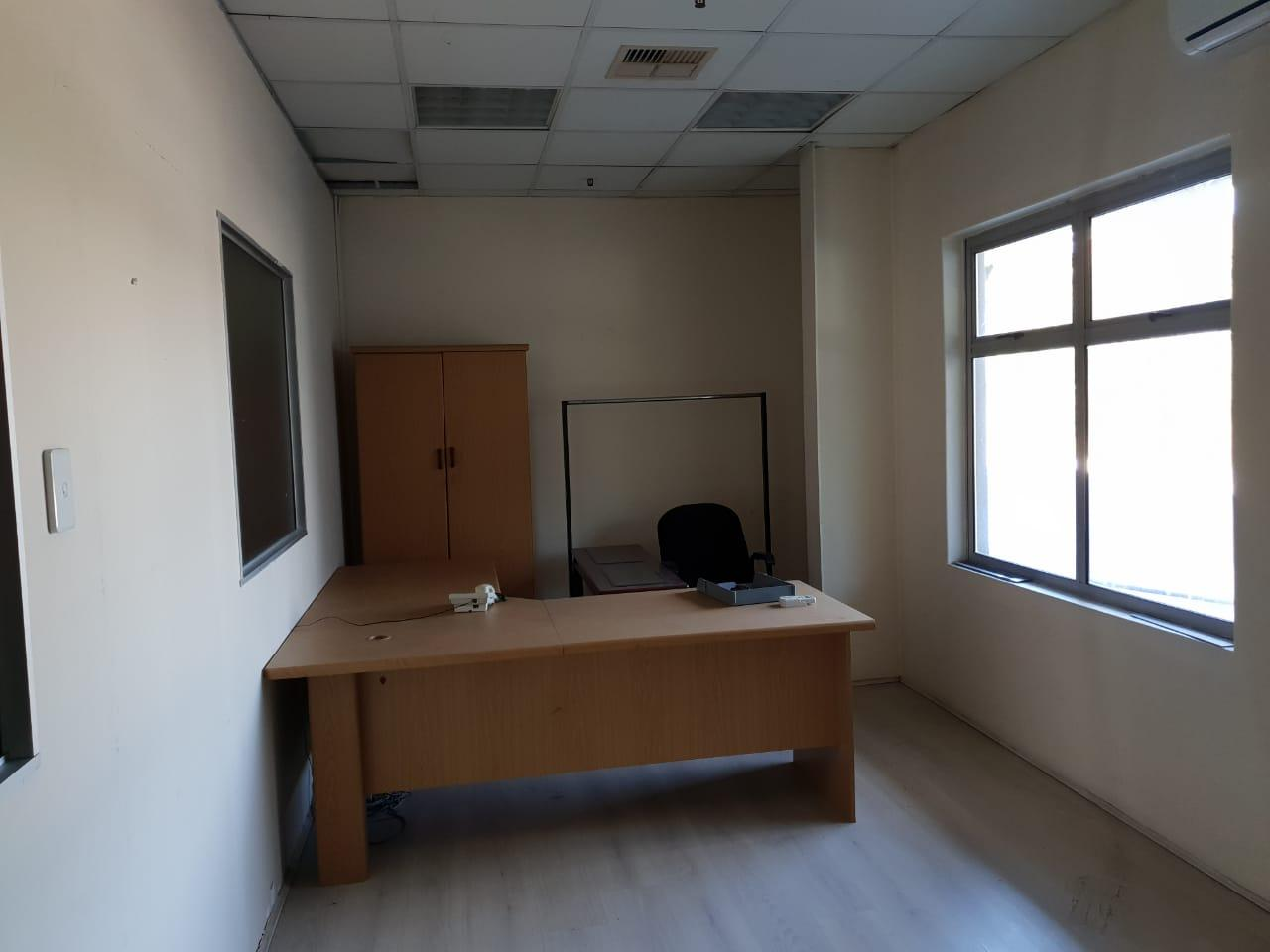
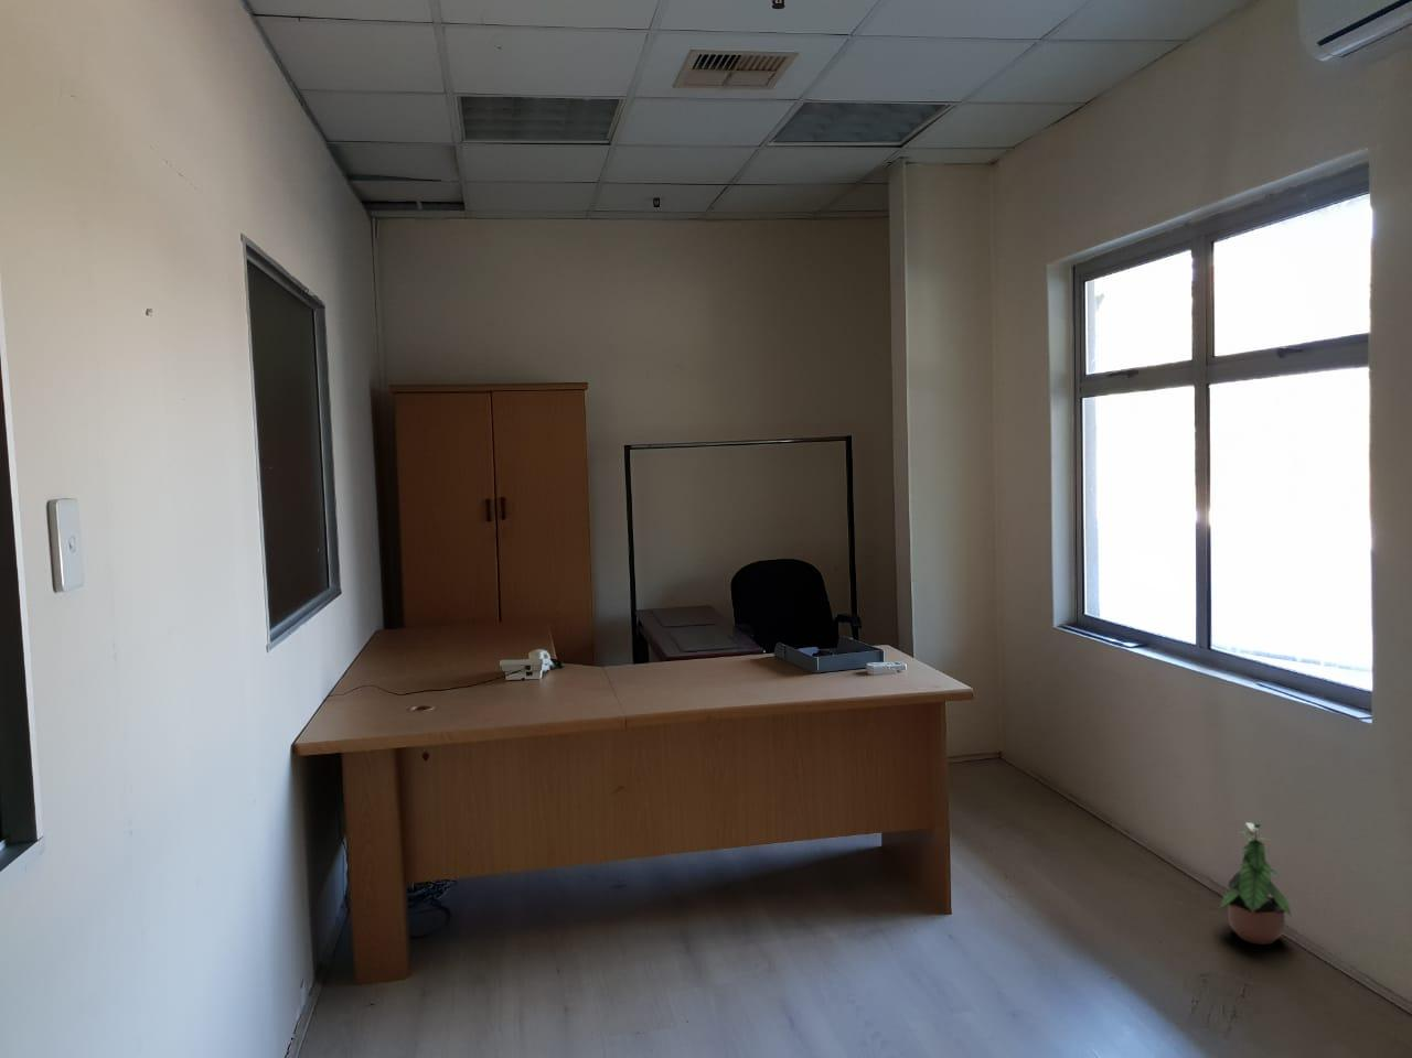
+ potted plant (1253, 879)
